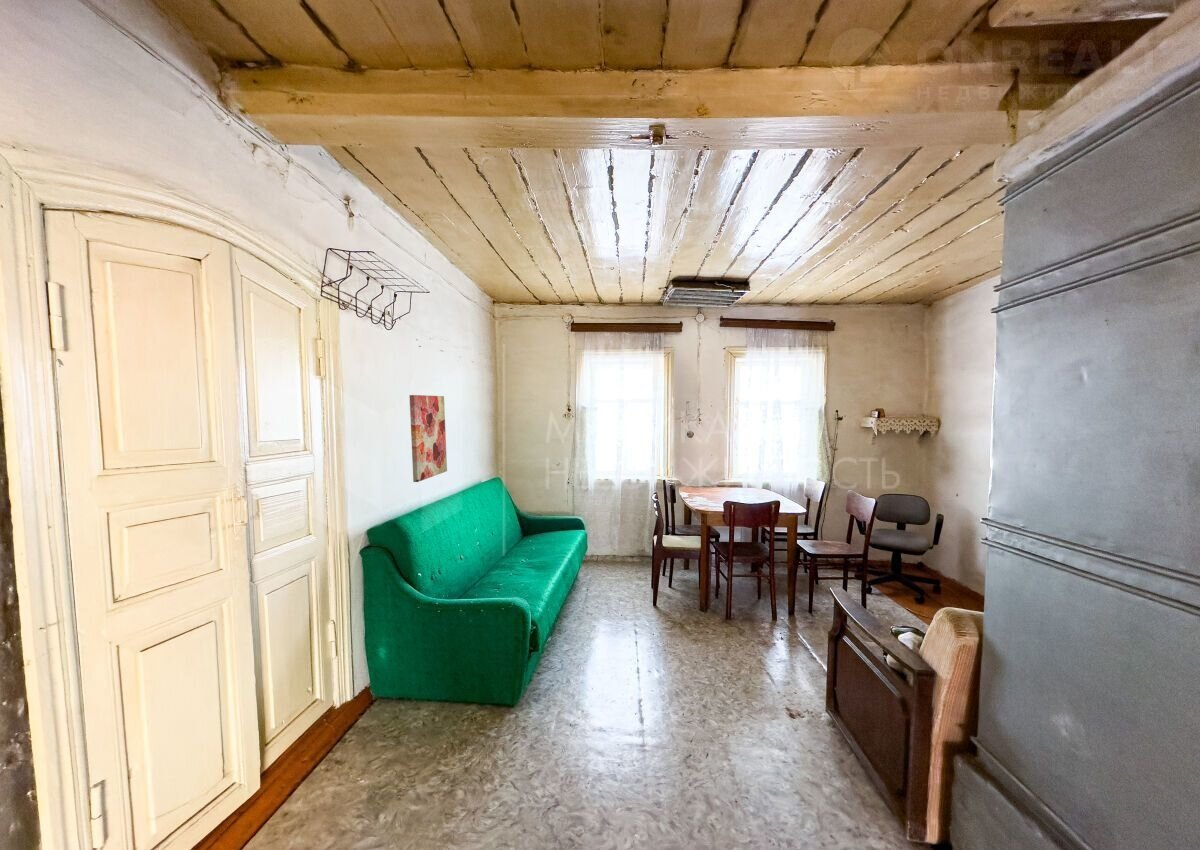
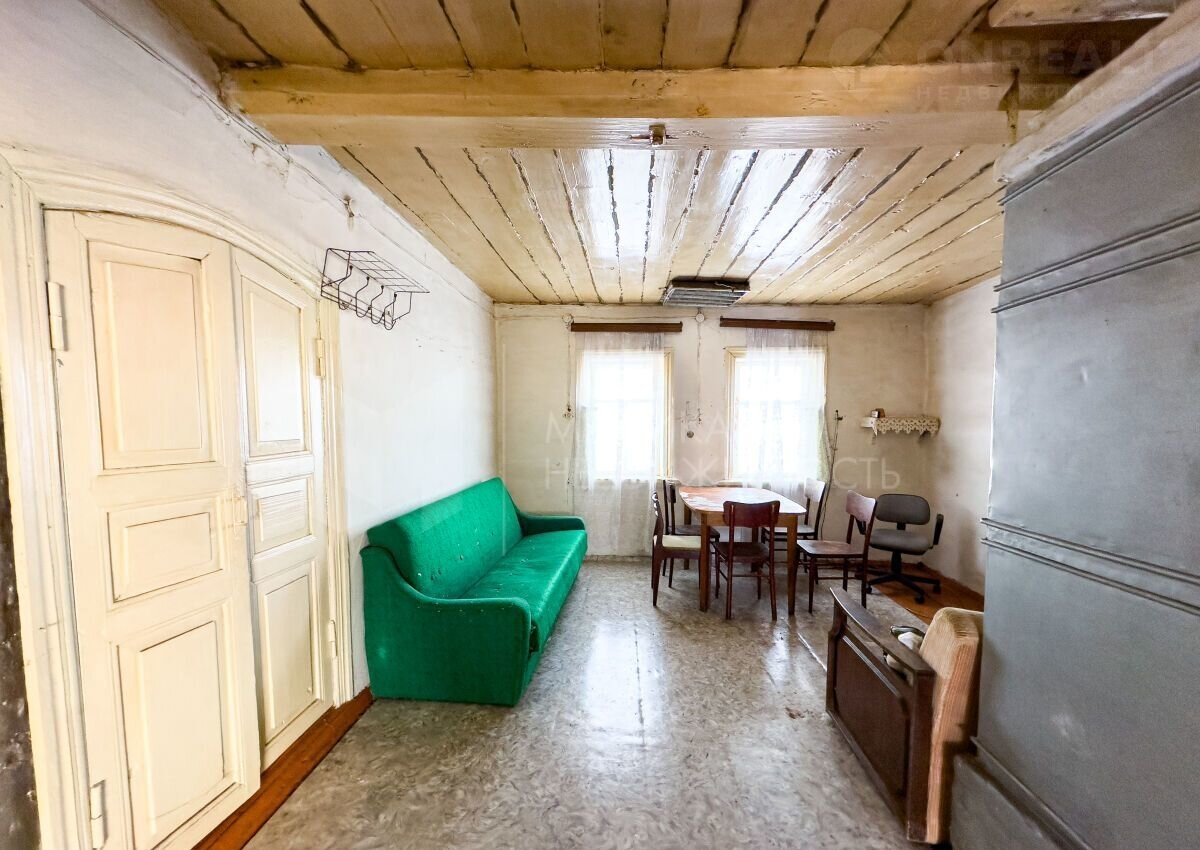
- wall art (429, 436)
